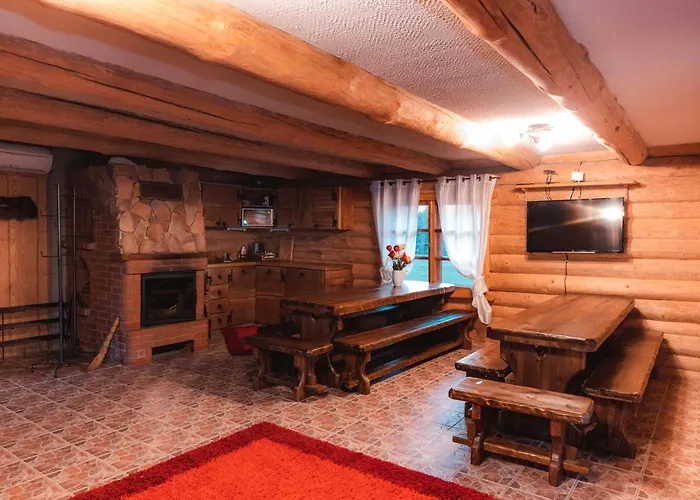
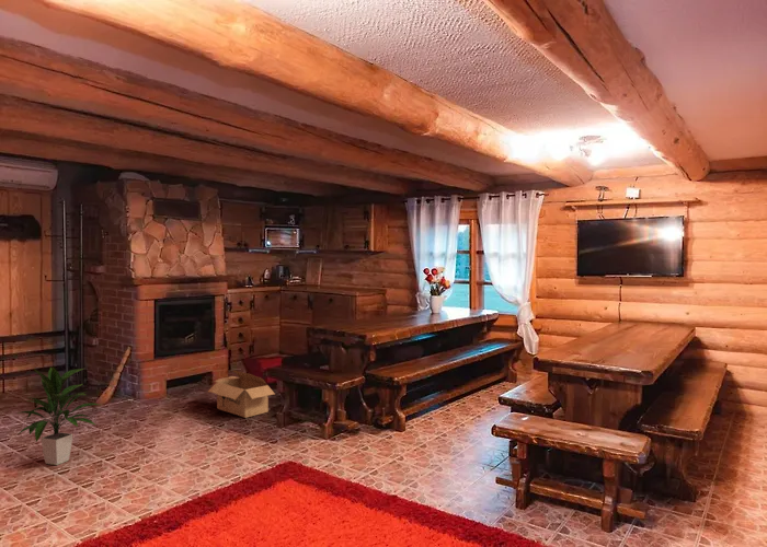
+ indoor plant (56, 412)
+ cardboard box (237, 393)
